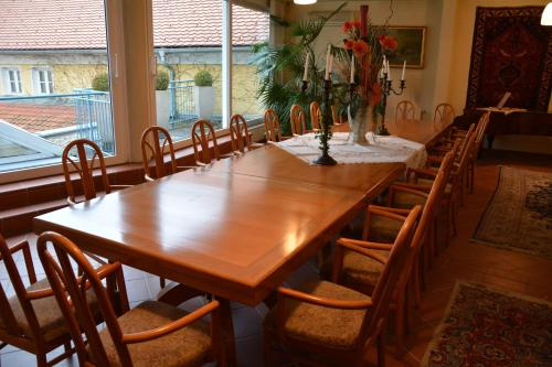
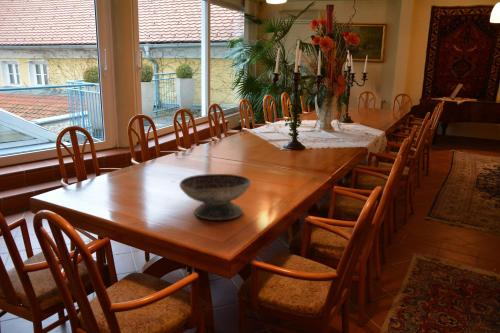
+ decorative bowl (215, 195)
